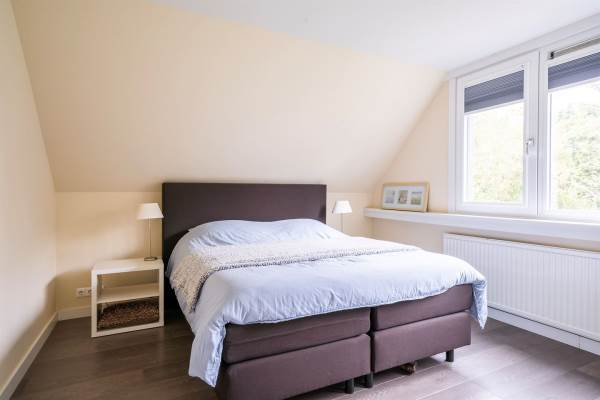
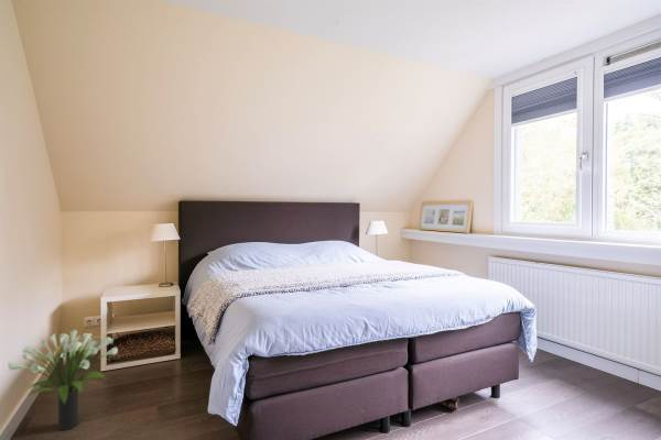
+ potted plant (67, 376)
